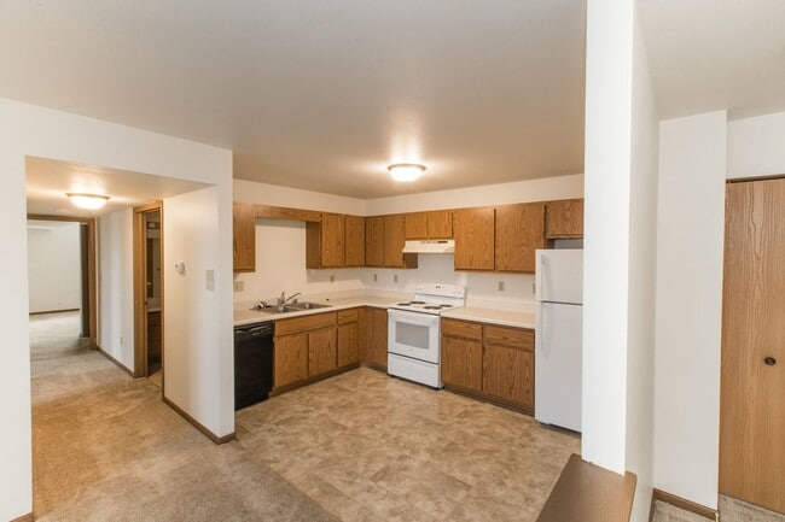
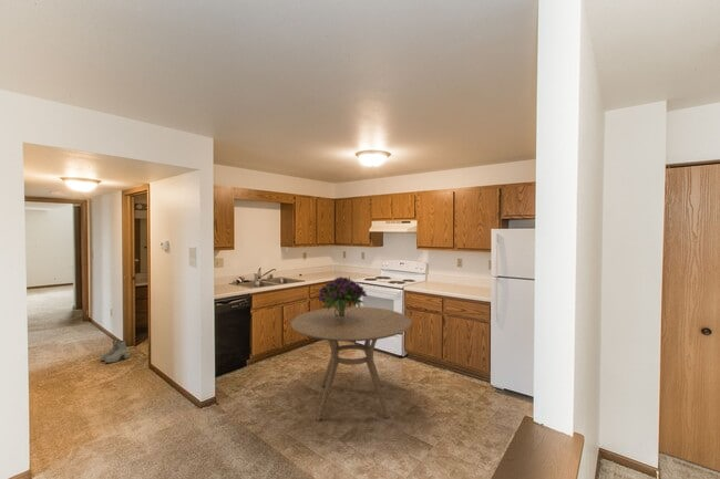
+ dining table (351, 360)
+ bouquet (341, 296)
+ boots (114, 350)
